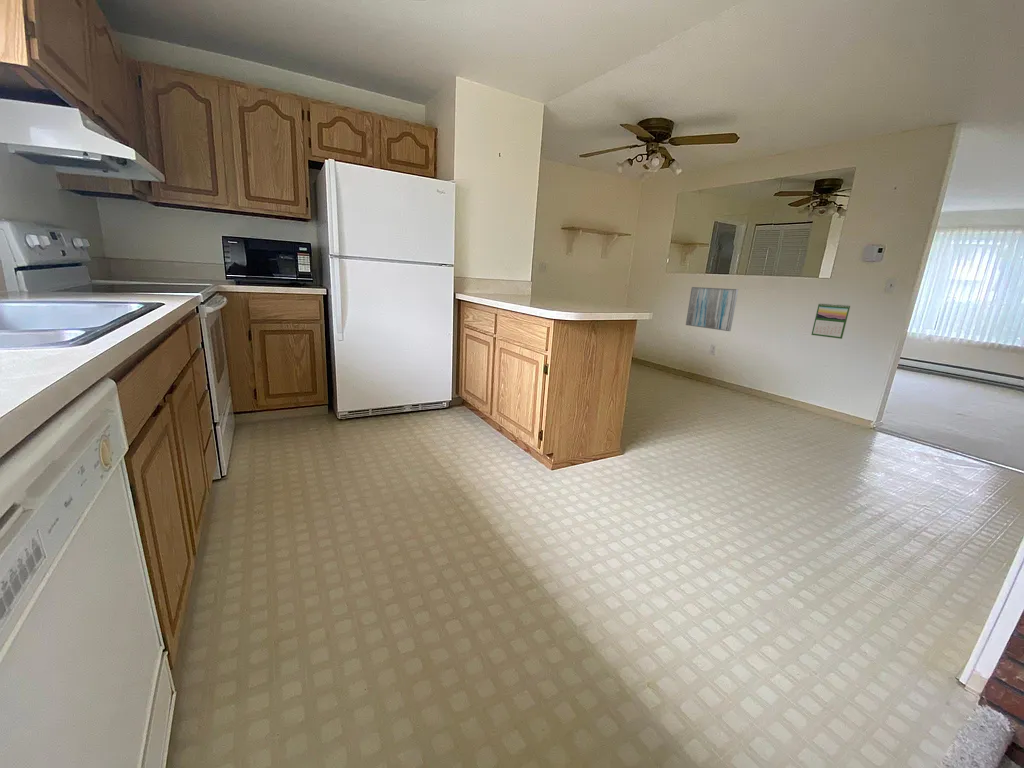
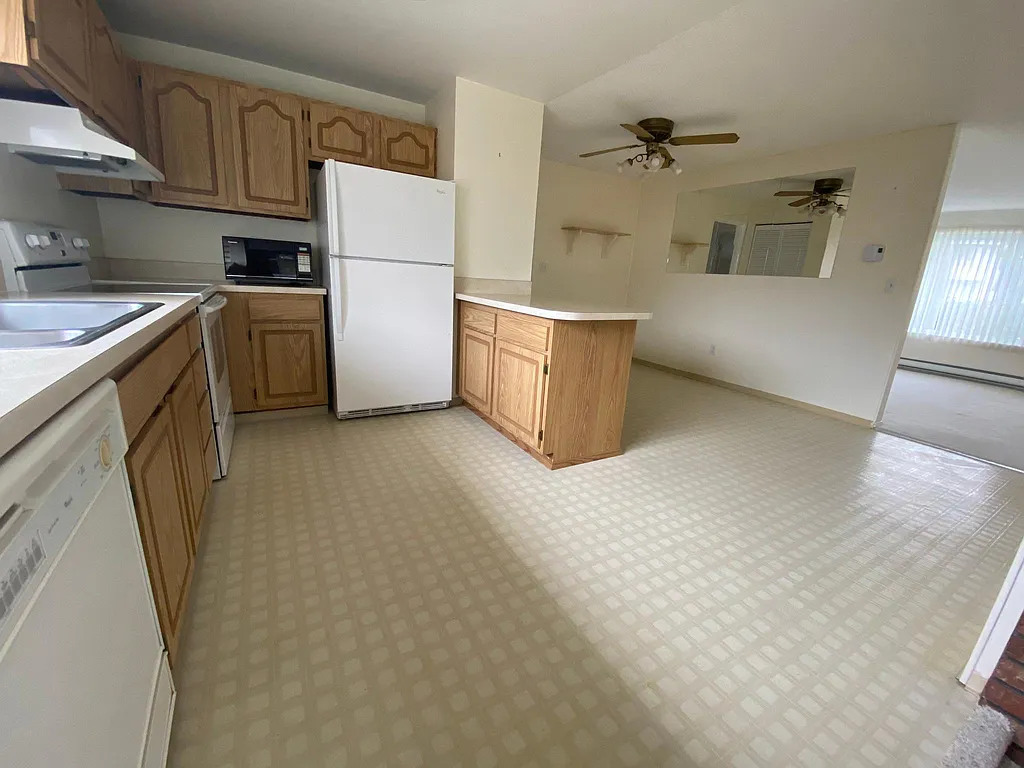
- wall art (710, 308)
- calendar (830, 320)
